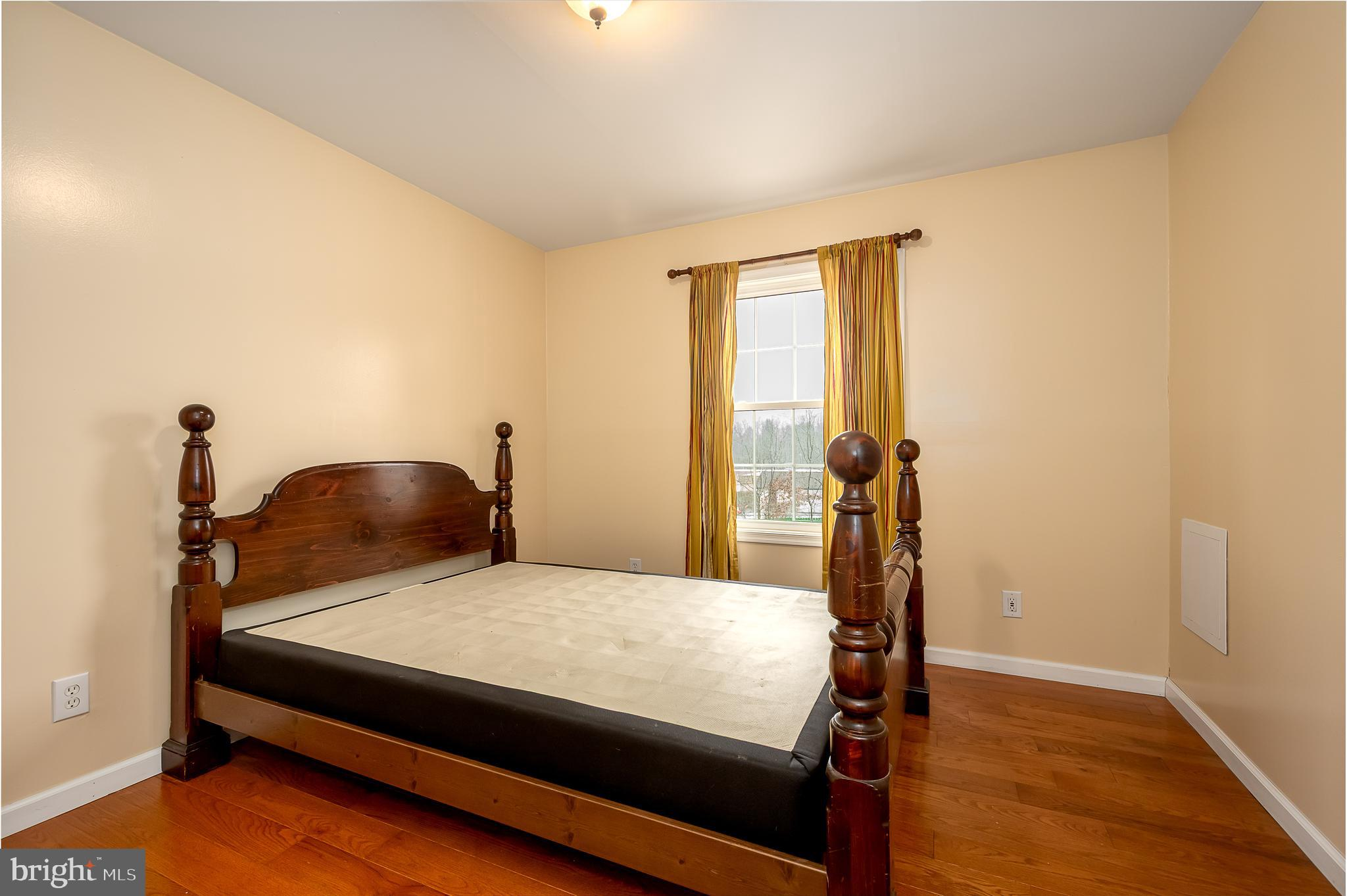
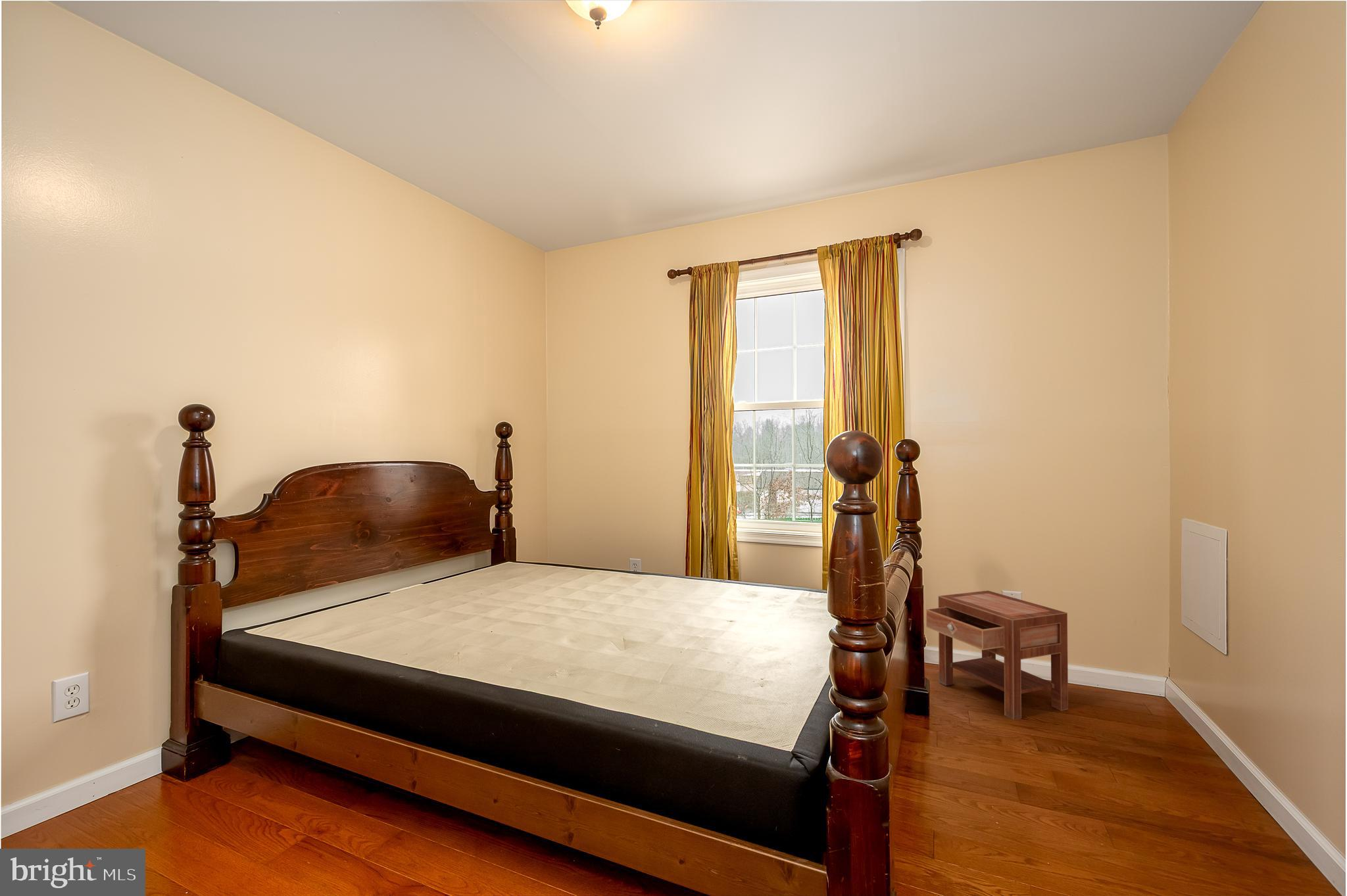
+ nightstand (993, 650)
